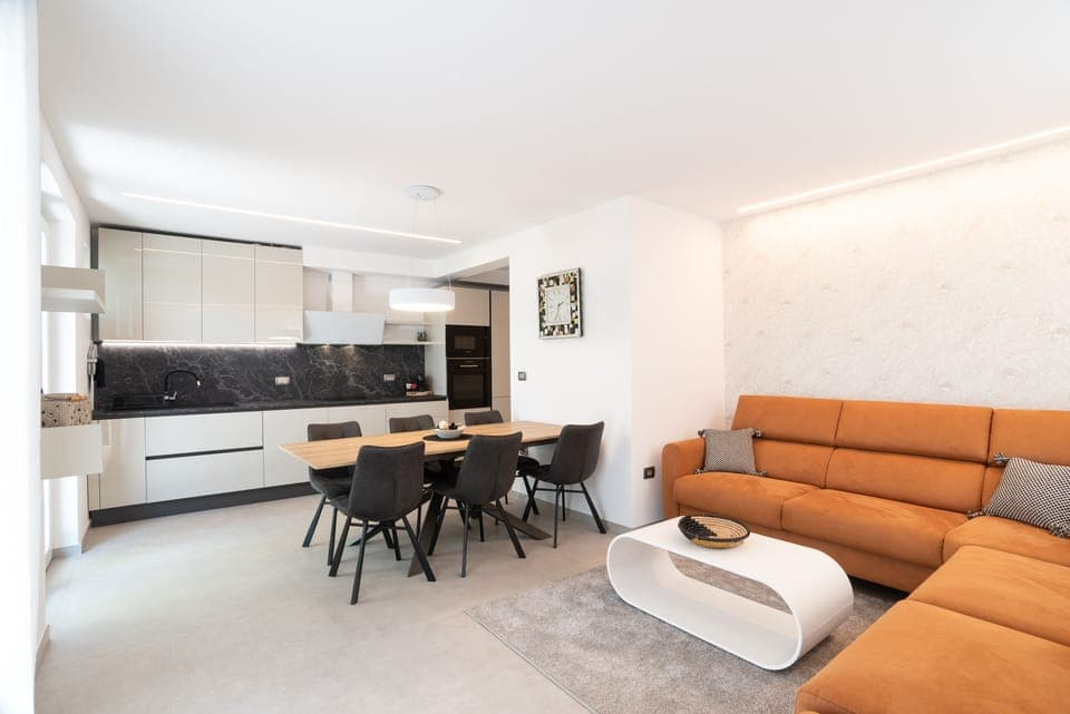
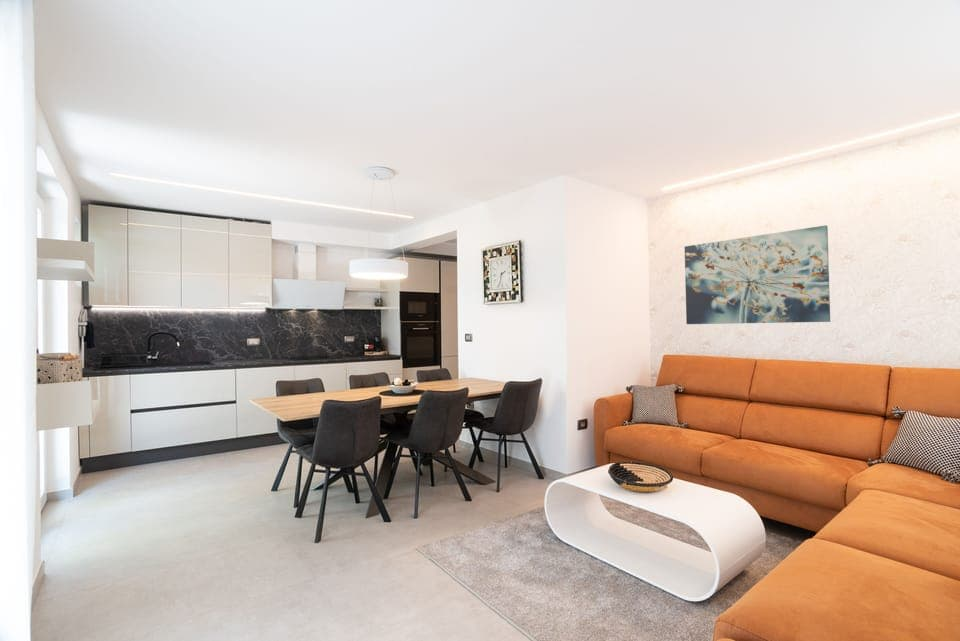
+ wall art (749, 280)
